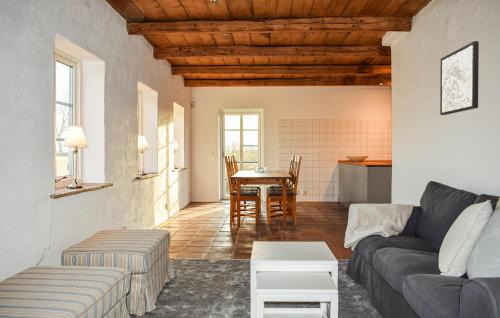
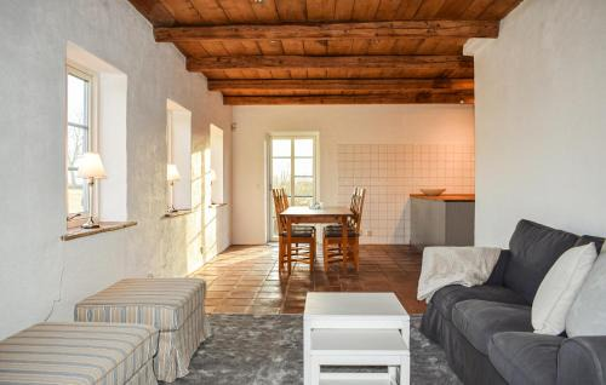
- wall art (457, 81)
